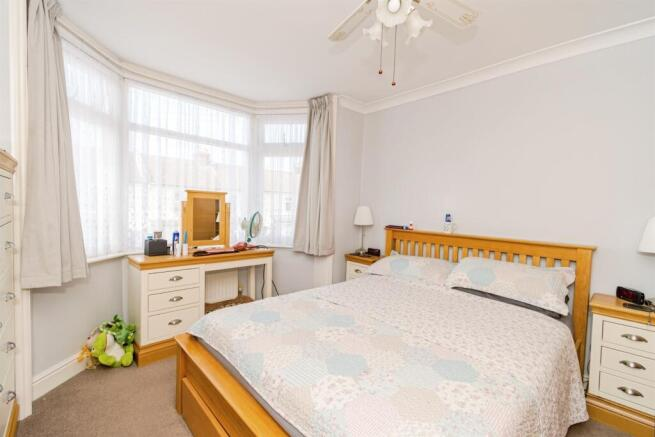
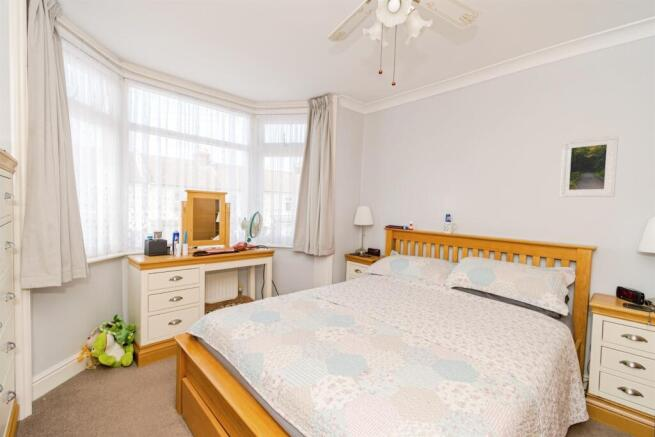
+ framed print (587, 167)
